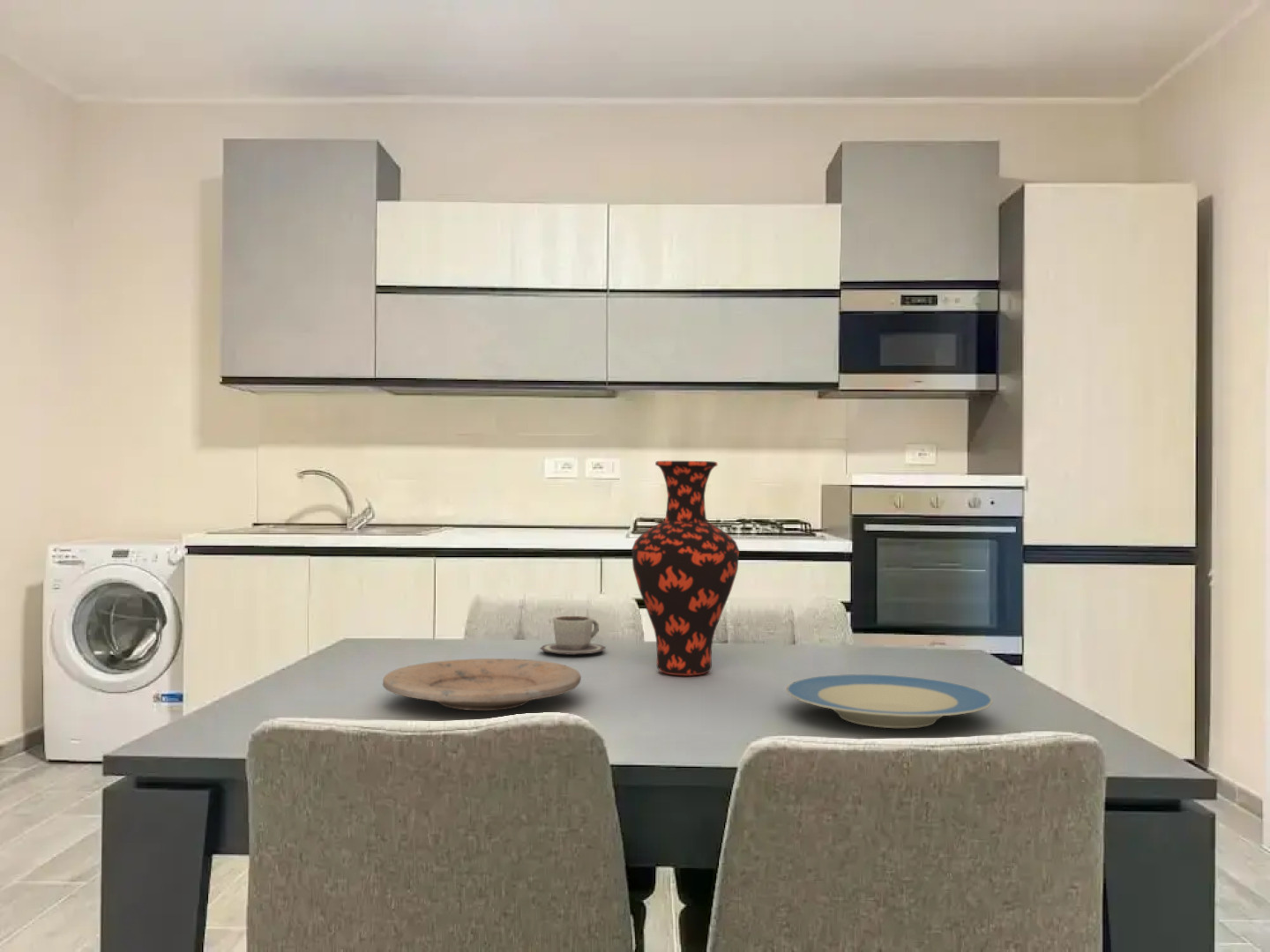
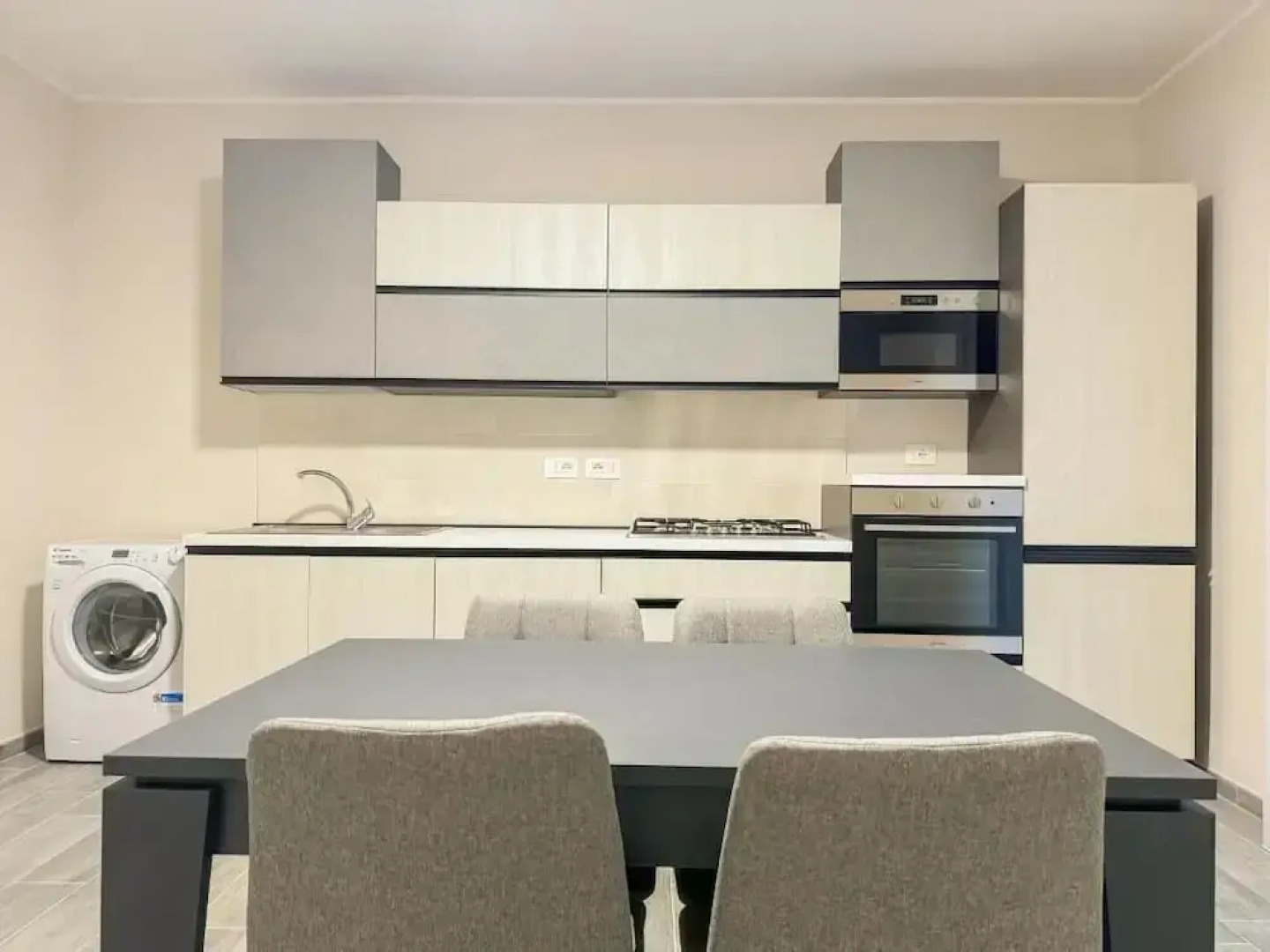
- plate (886, 704)
- vase (684, 566)
- plate (482, 687)
- cup (572, 635)
